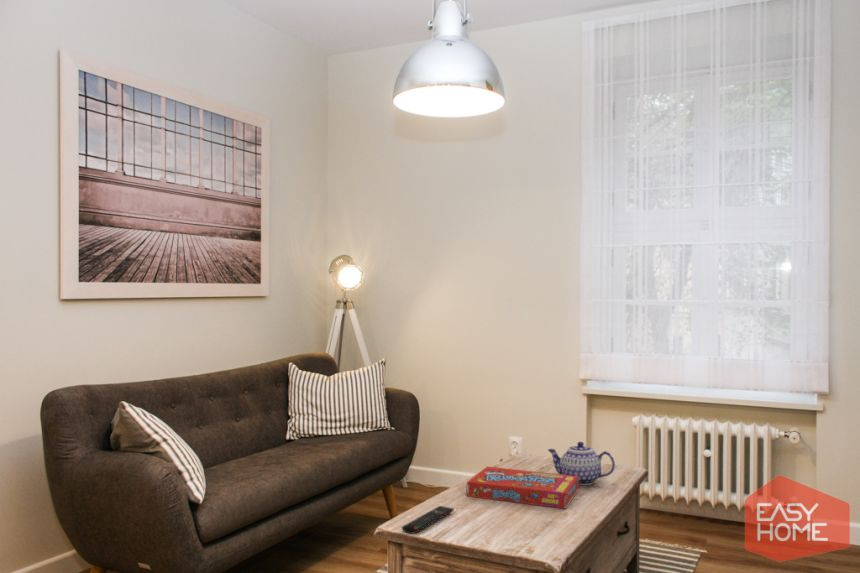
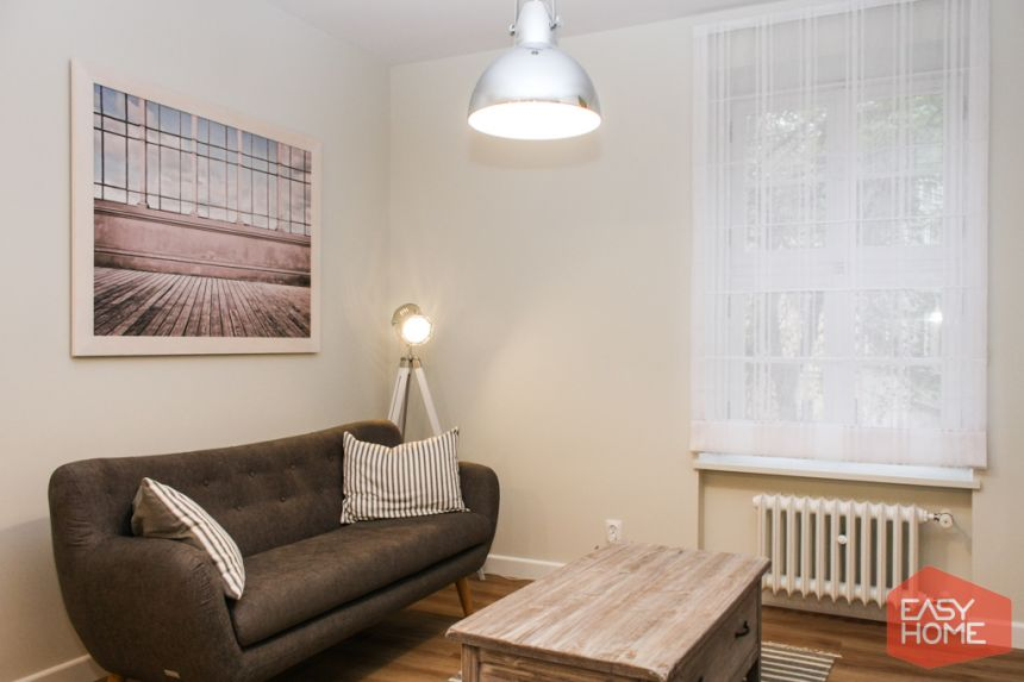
- snack box (523, 486)
- remote control (428, 519)
- teapot (580, 461)
